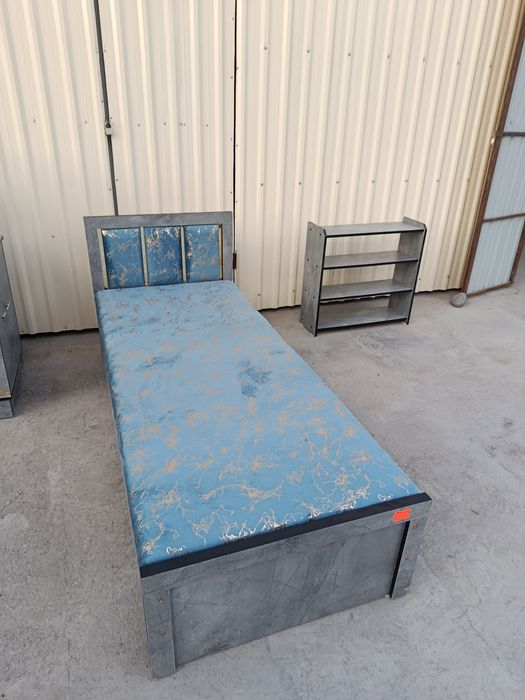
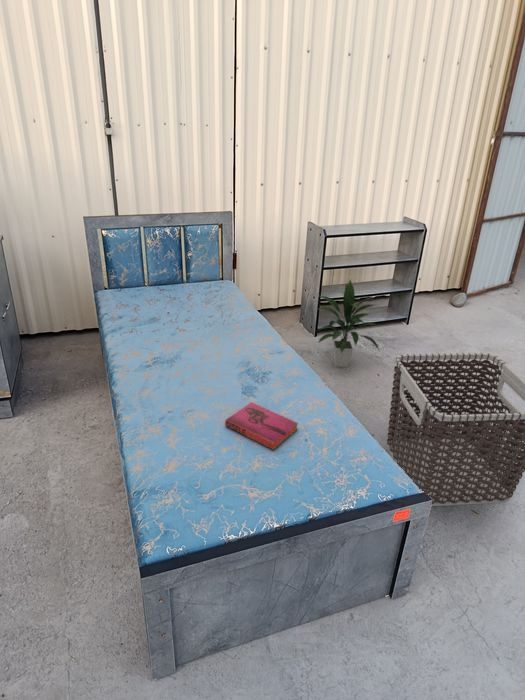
+ clothes hamper (456, 427)
+ hardback book (261, 424)
+ indoor plant (348, 327)
